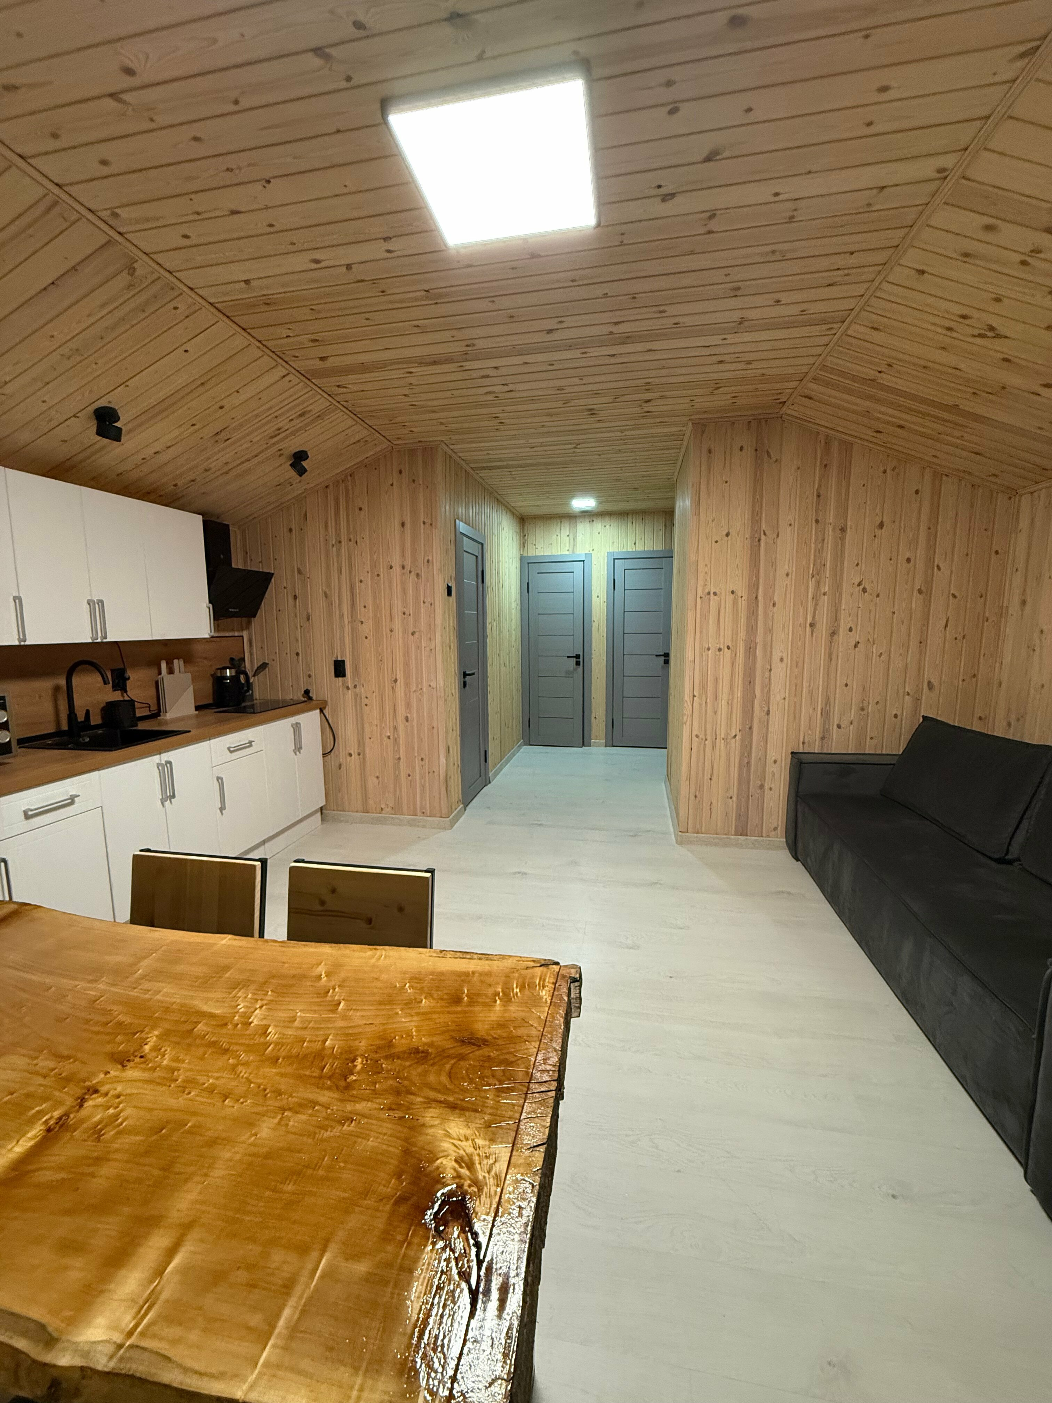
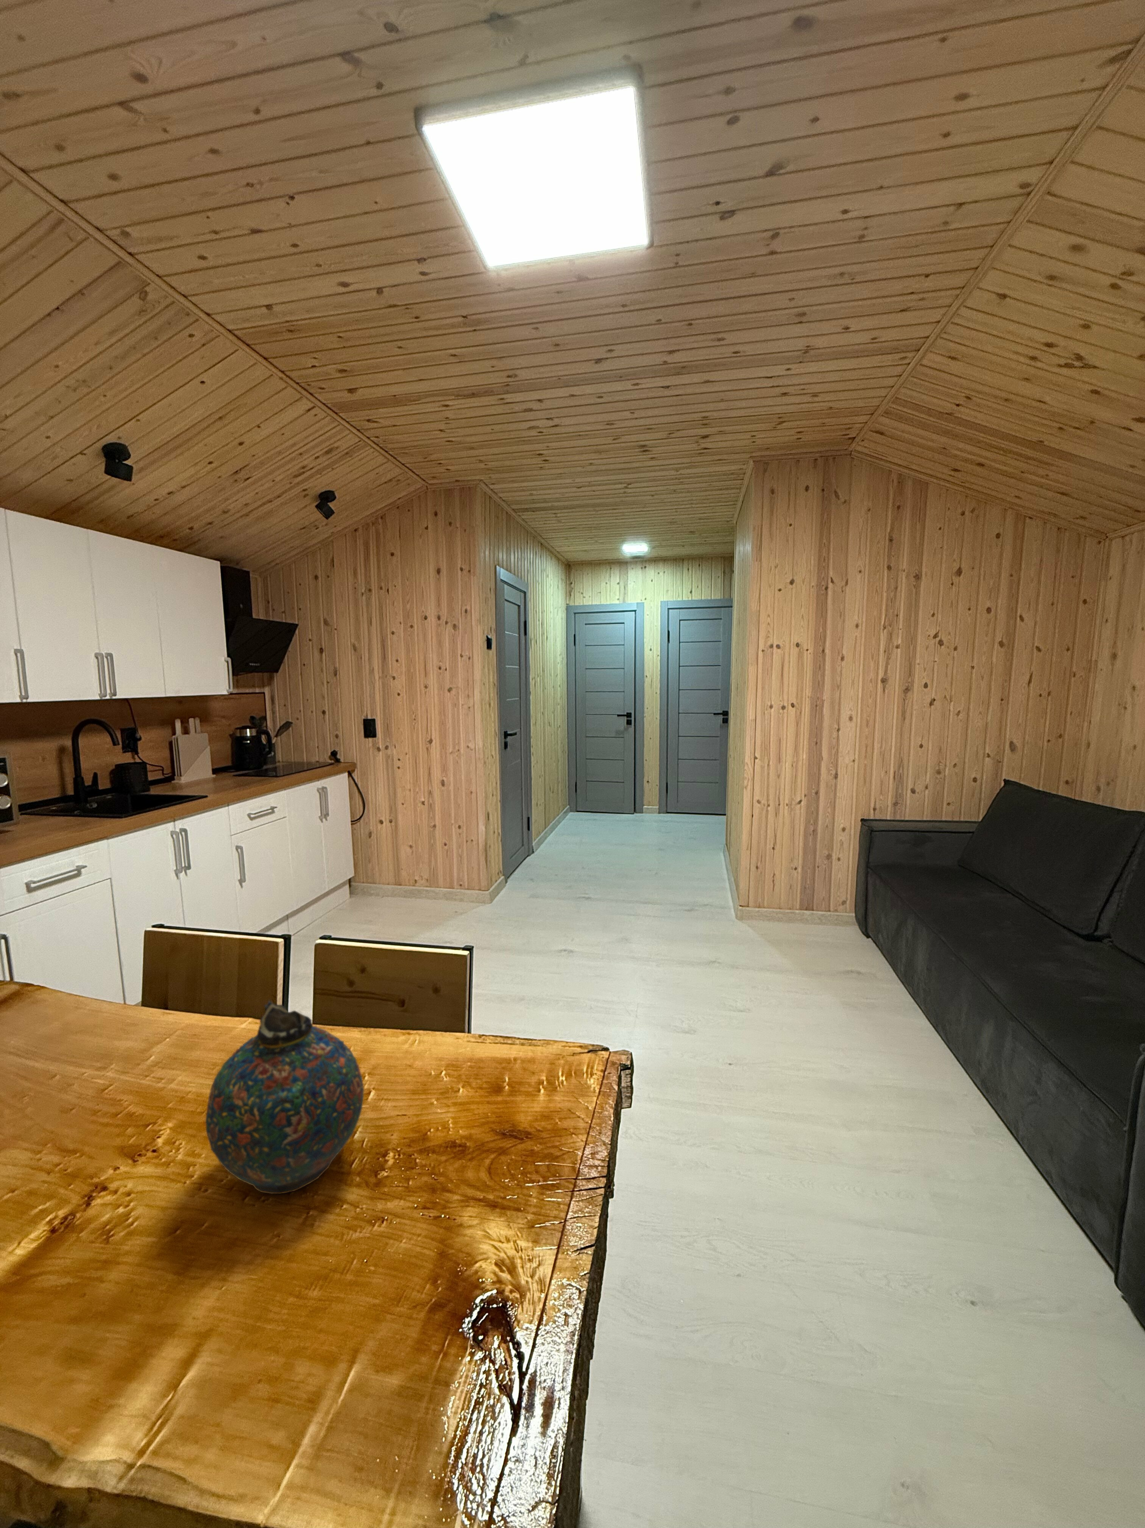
+ snuff bottle (287, 1089)
